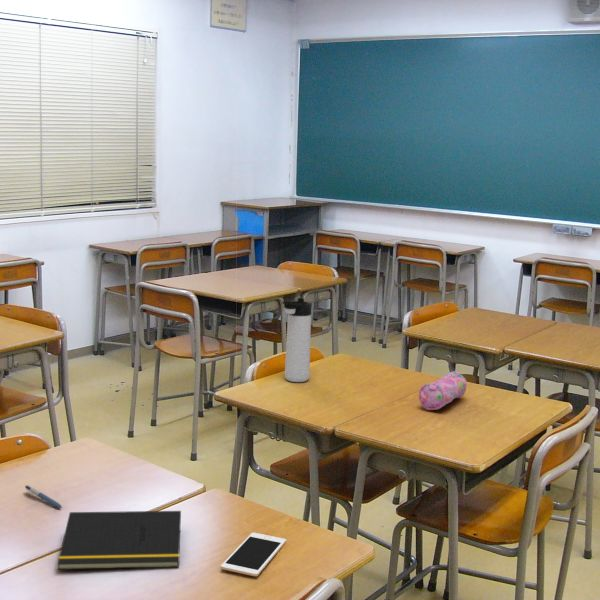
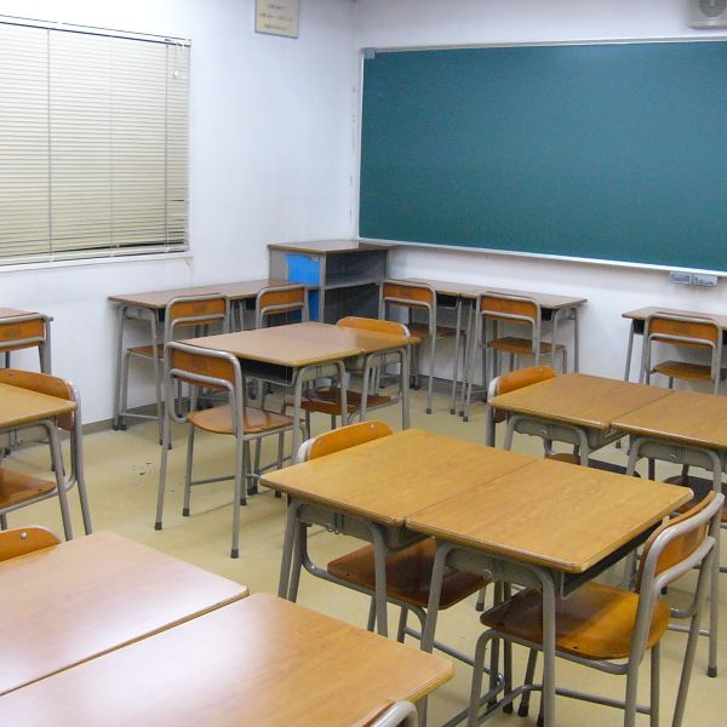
- pen (42, 496)
- thermos bottle (295, 340)
- pencil case (443, 389)
- cell phone (254, 553)
- notepad (122, 538)
